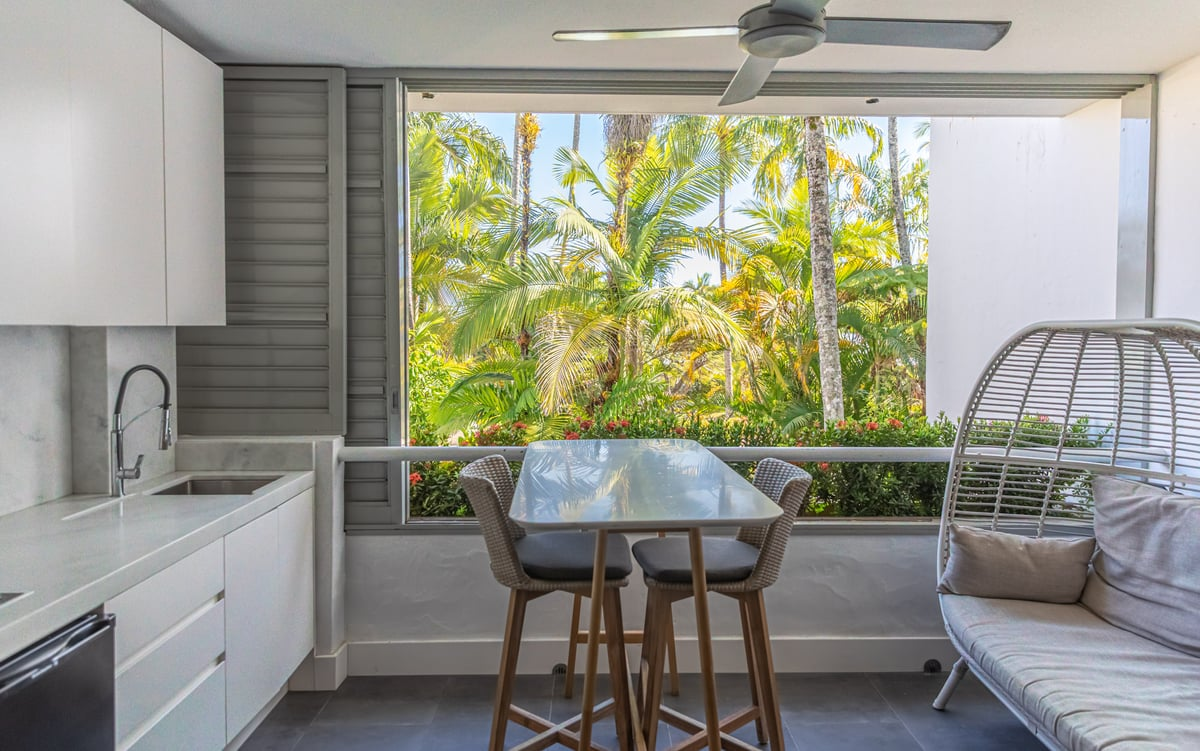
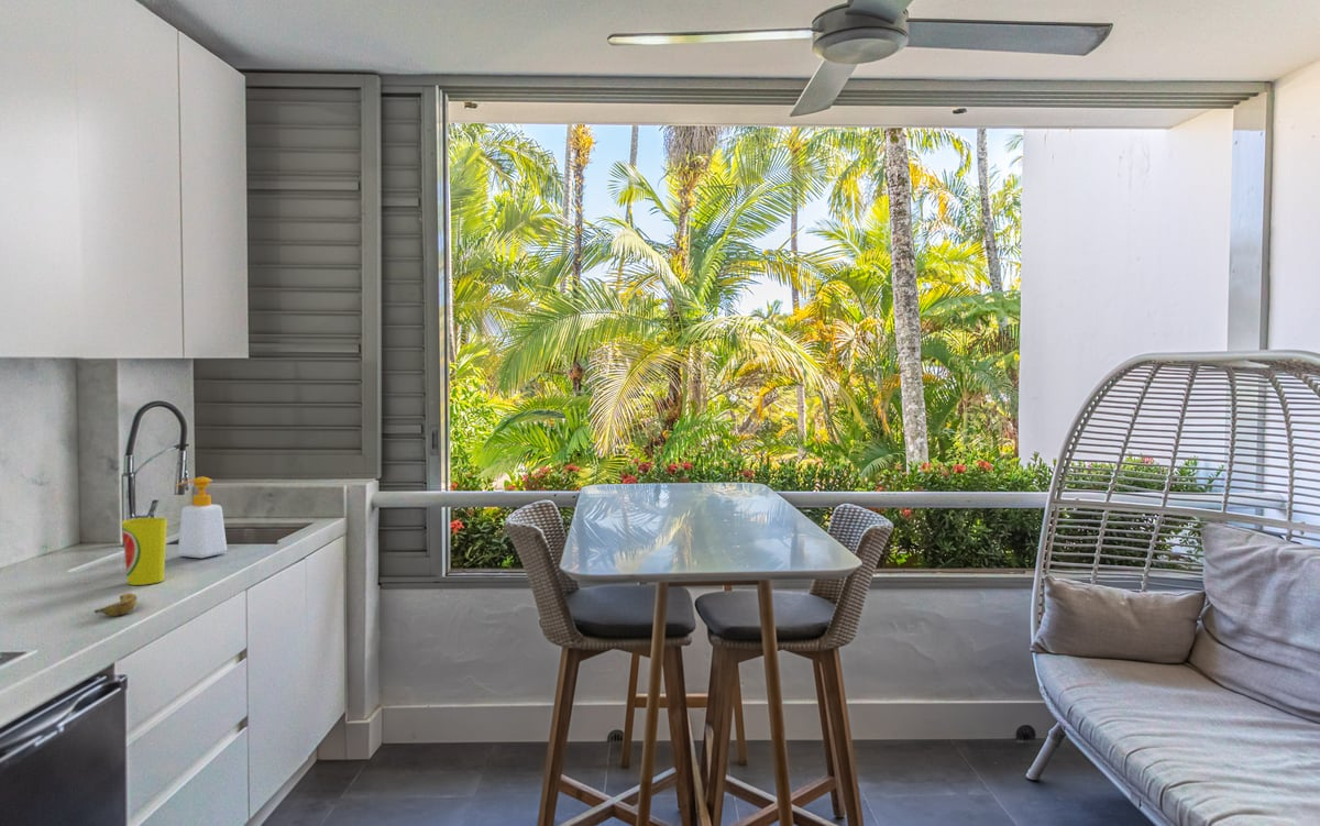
+ soap bottle (195, 517)
+ cup (144, 550)
+ banana (119, 603)
